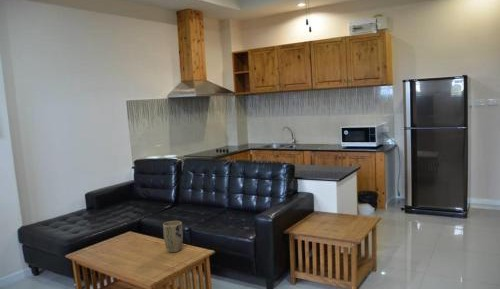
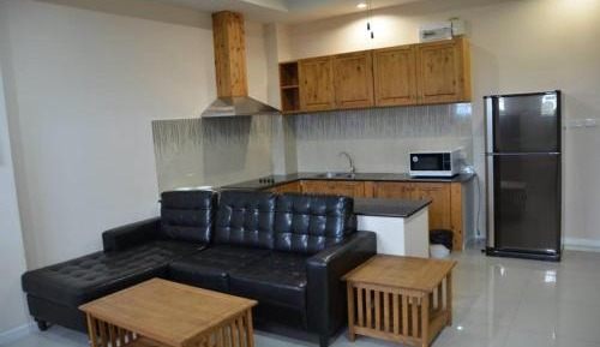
- plant pot (173, 236)
